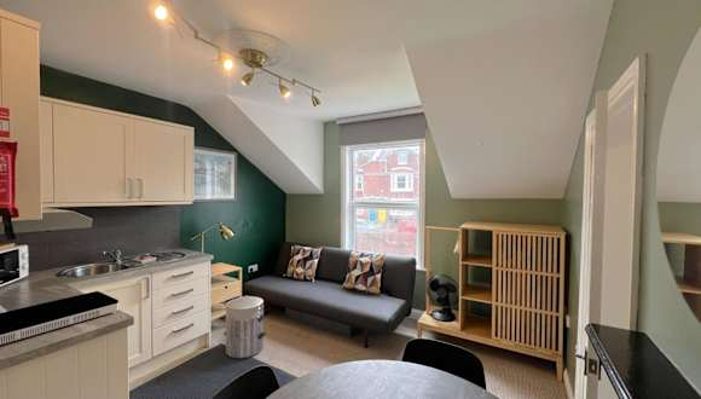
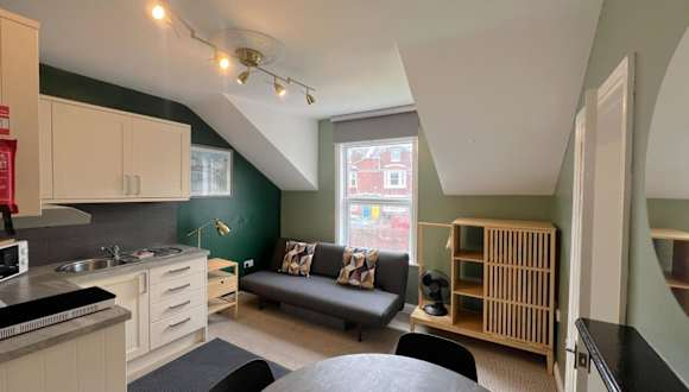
- waste bin (244, 322)
